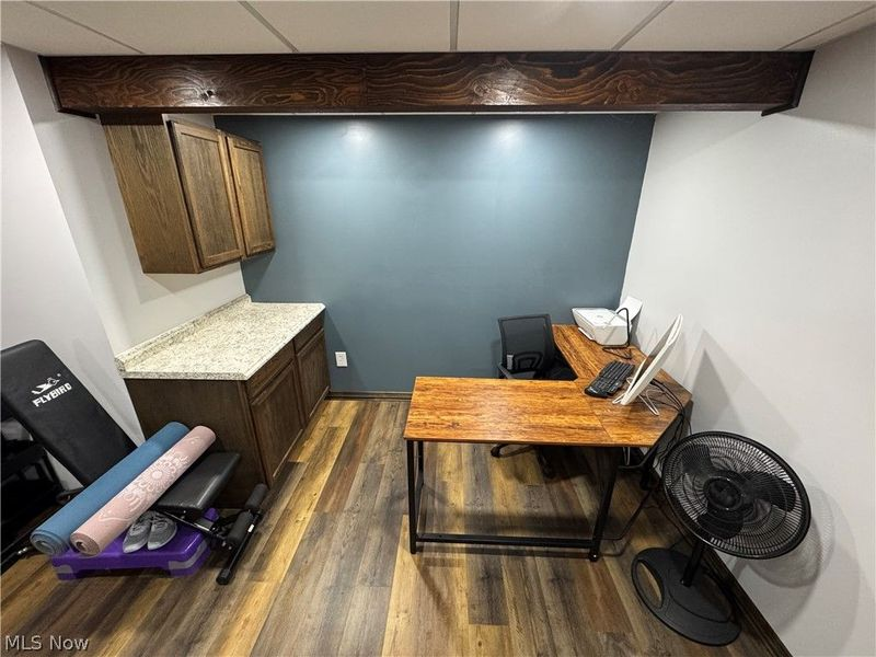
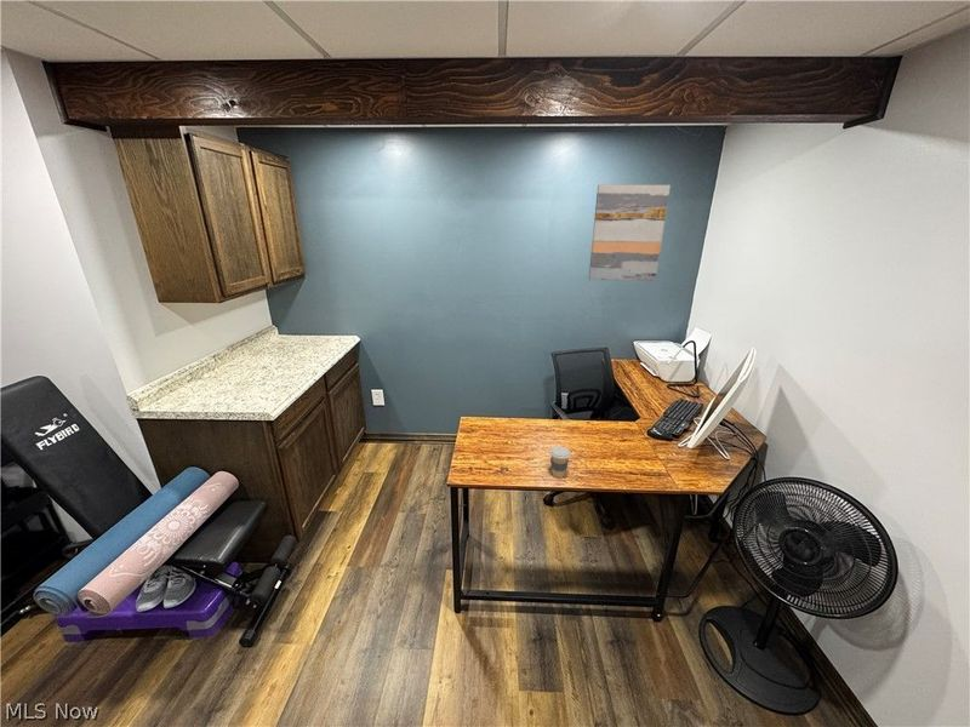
+ coffee cup (559, 462)
+ wall art (627, 234)
